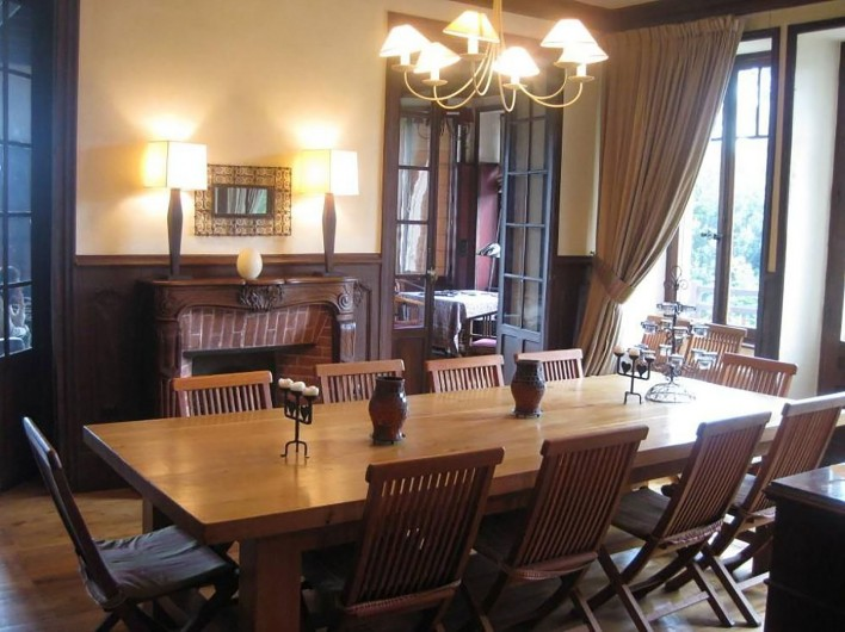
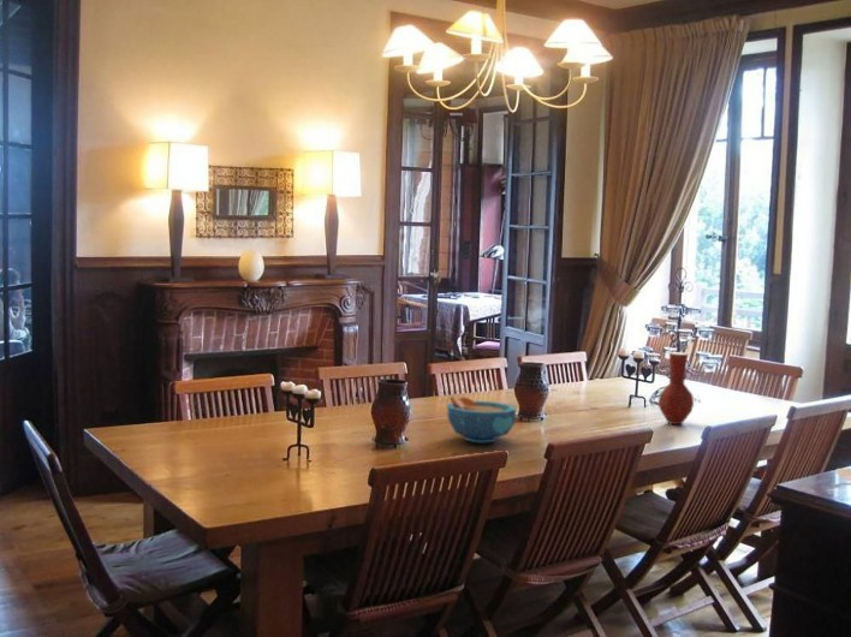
+ vase (677, 388)
+ bowl (481, 419)
